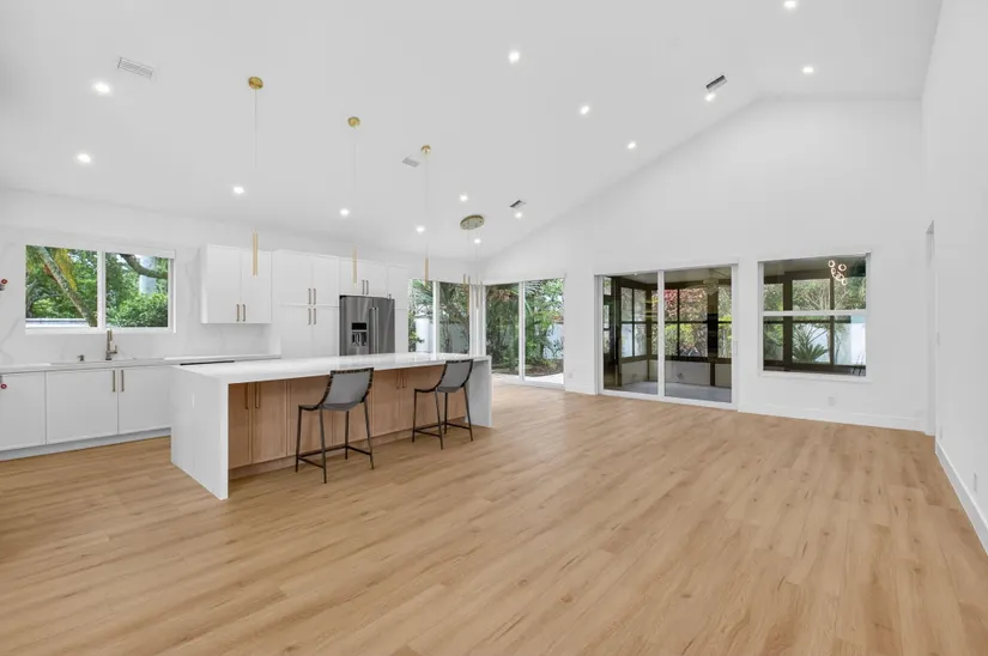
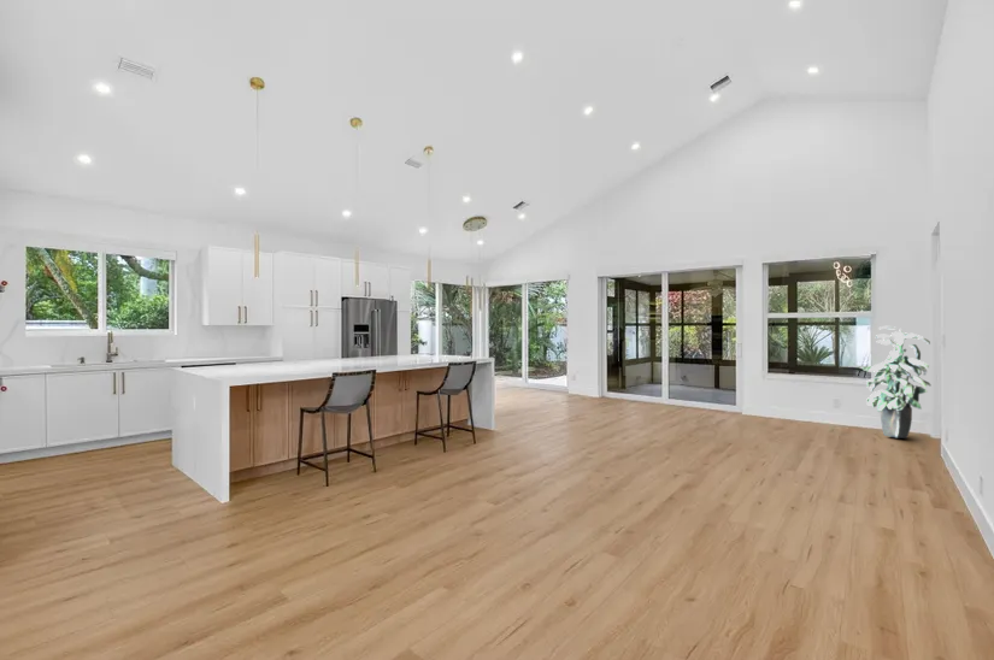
+ indoor plant (893, 381)
